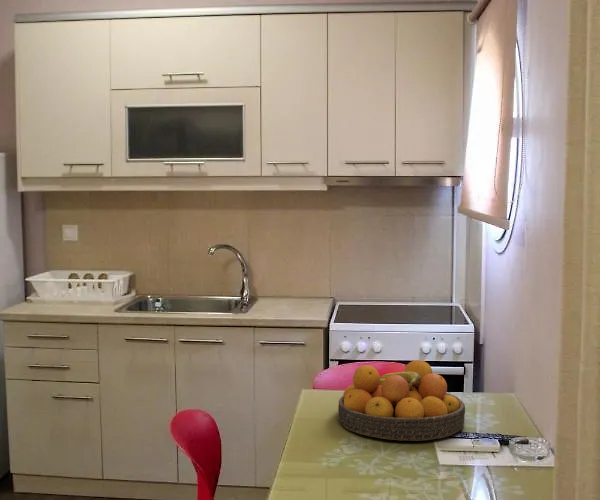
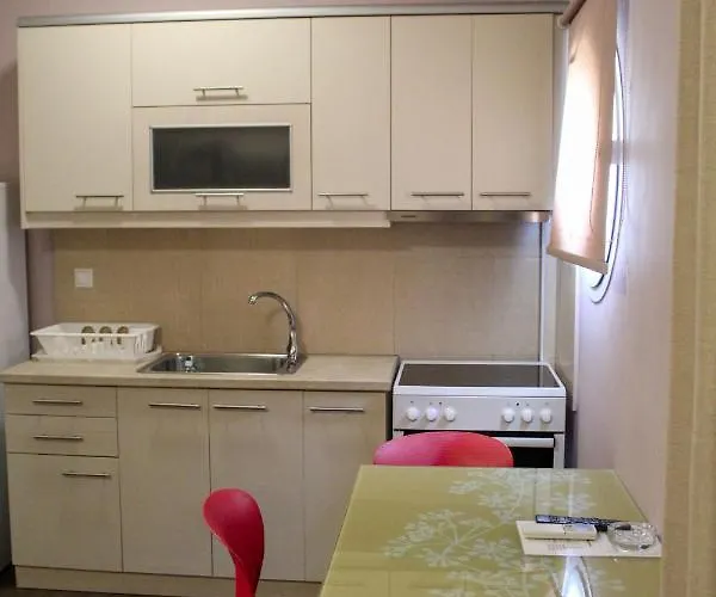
- fruit bowl (400, 393)
